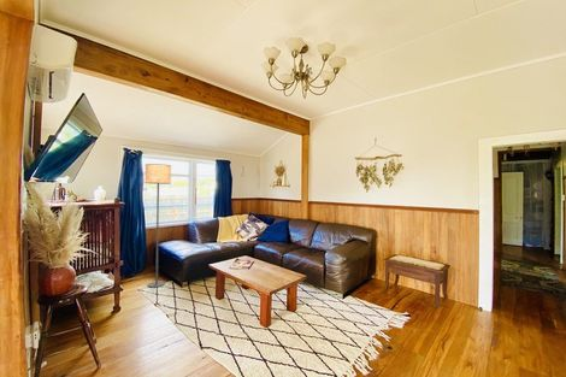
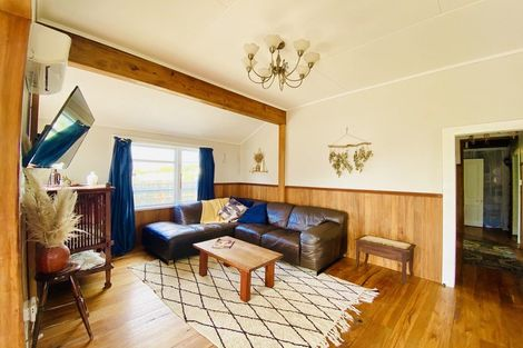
- floor lamp (157, 224)
